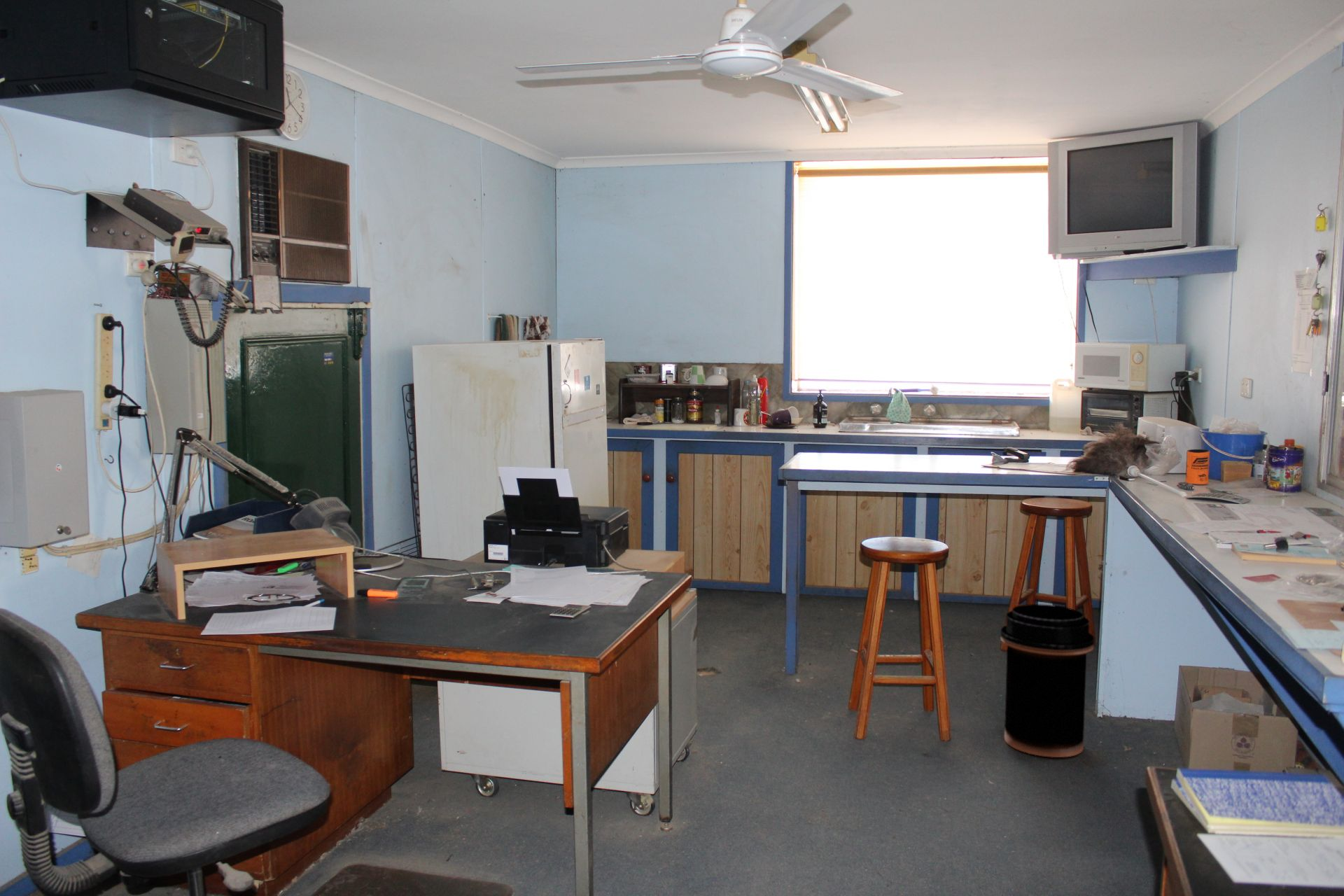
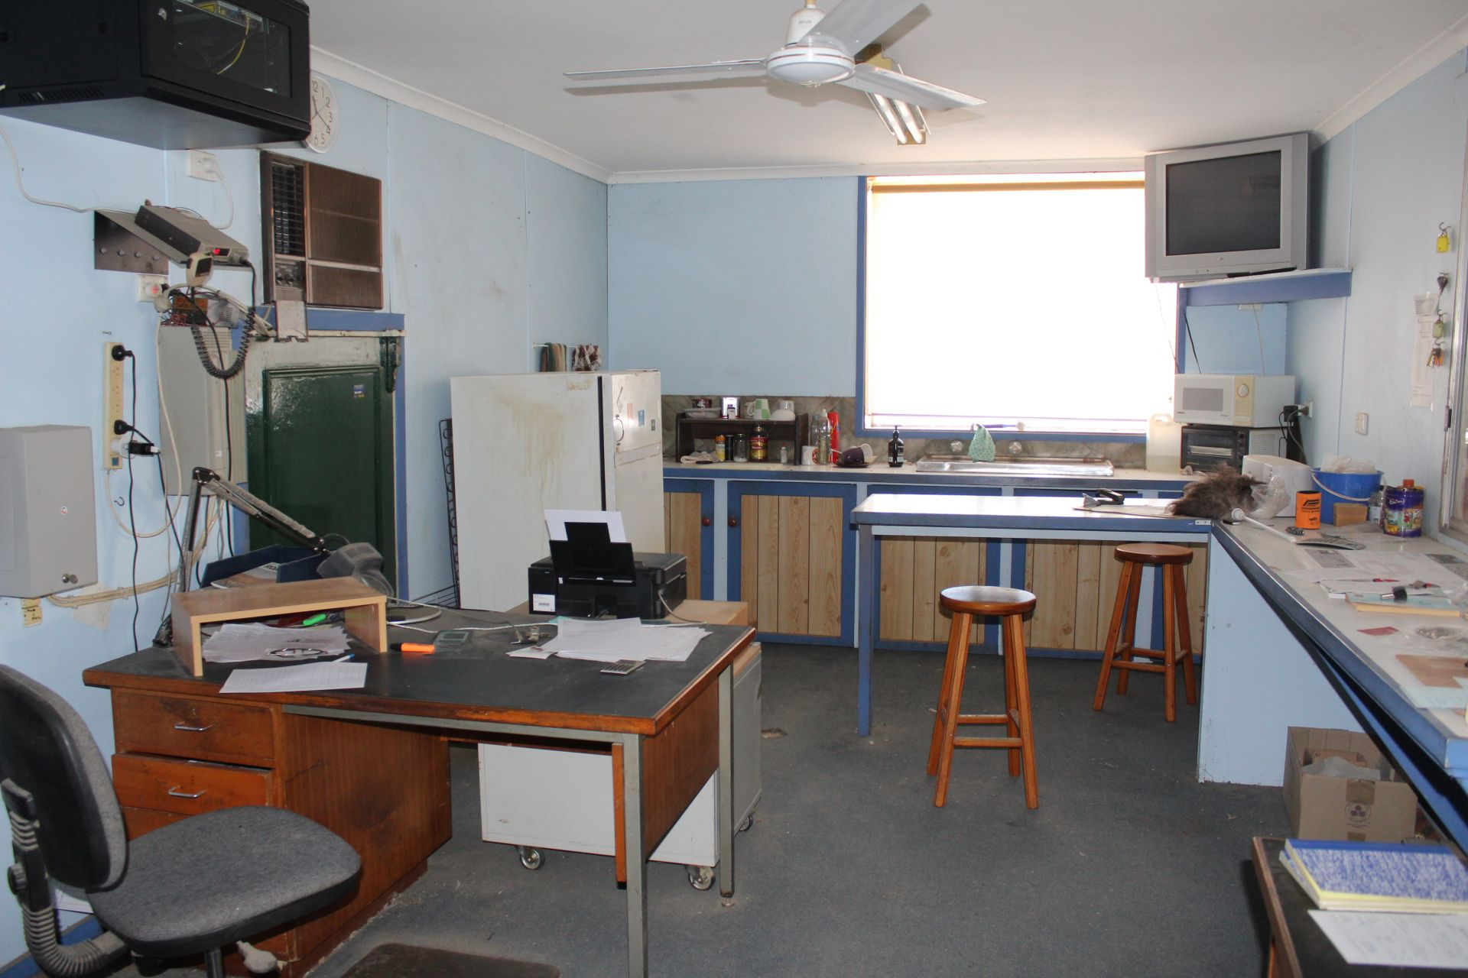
- trash can (1045, 678)
